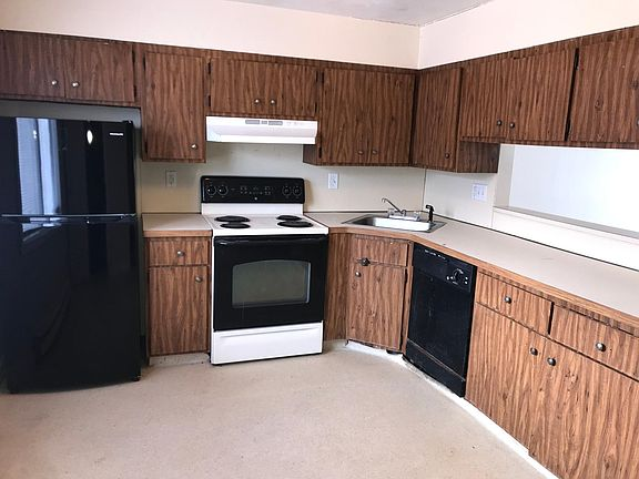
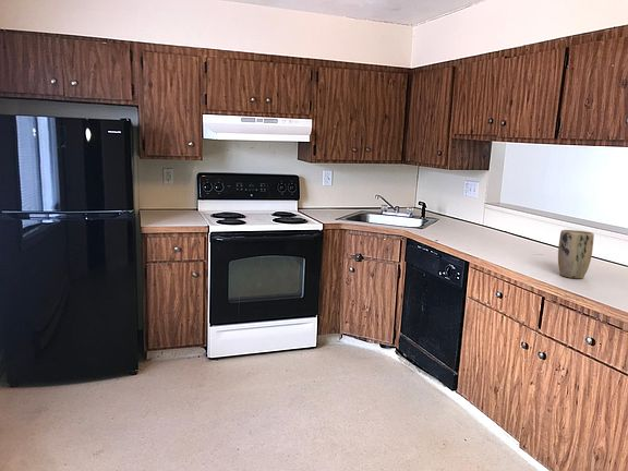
+ plant pot (573, 254)
